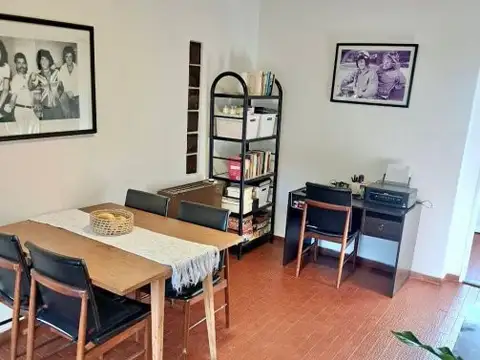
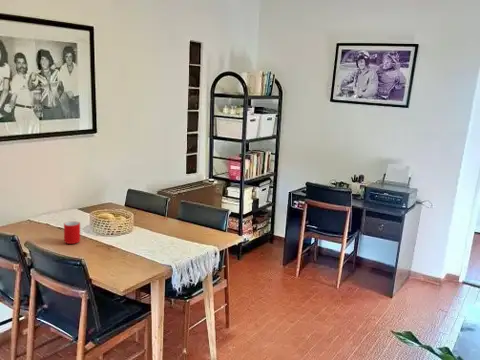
+ cup (70, 231)
